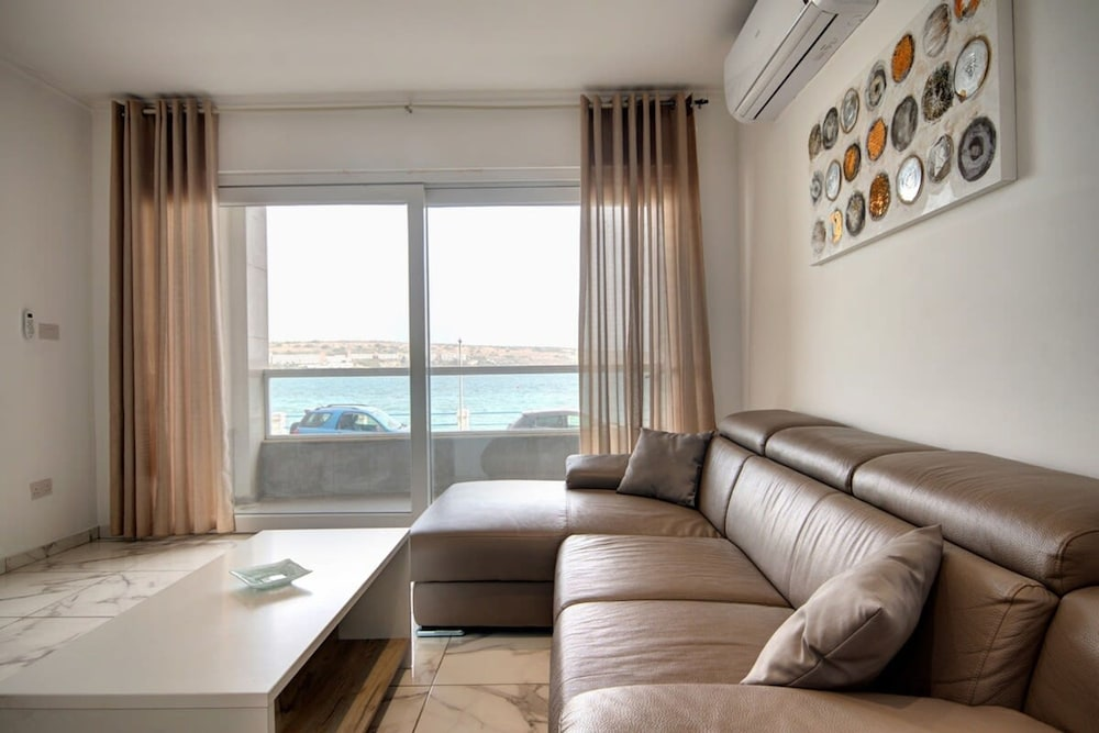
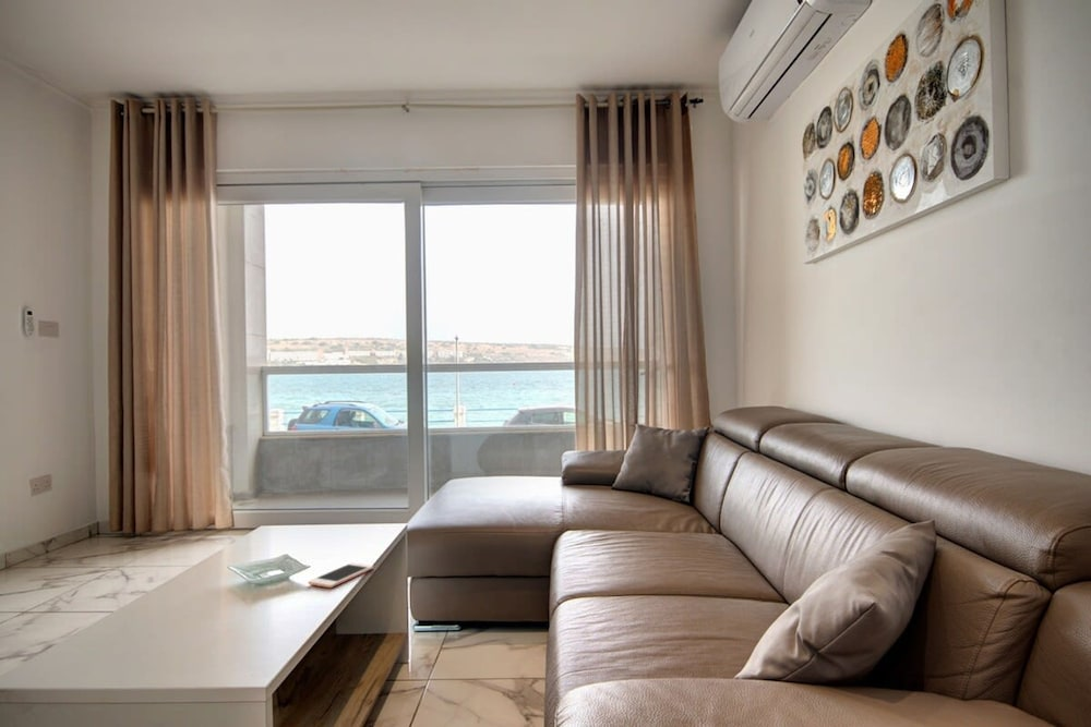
+ cell phone (341, 574)
